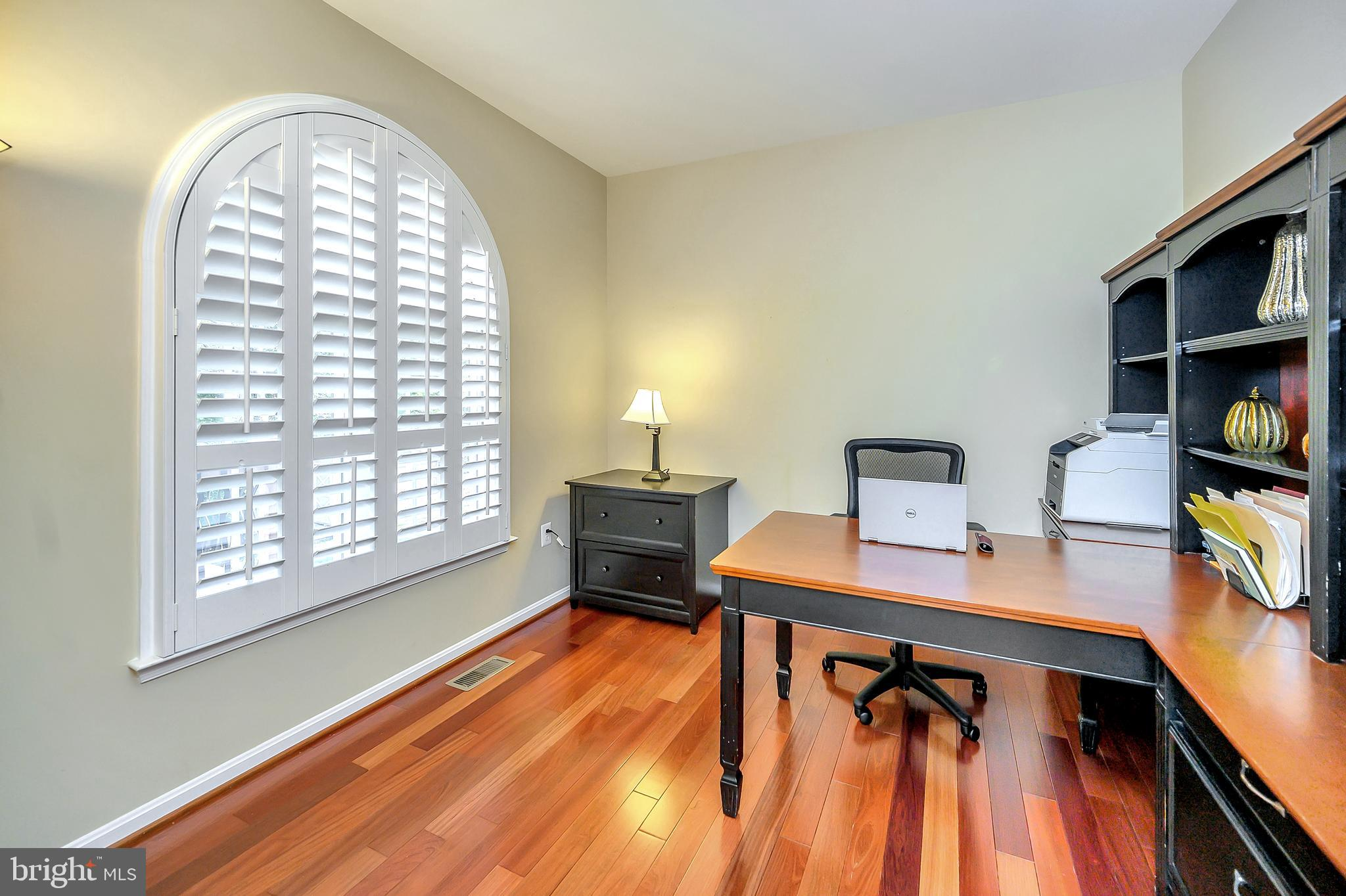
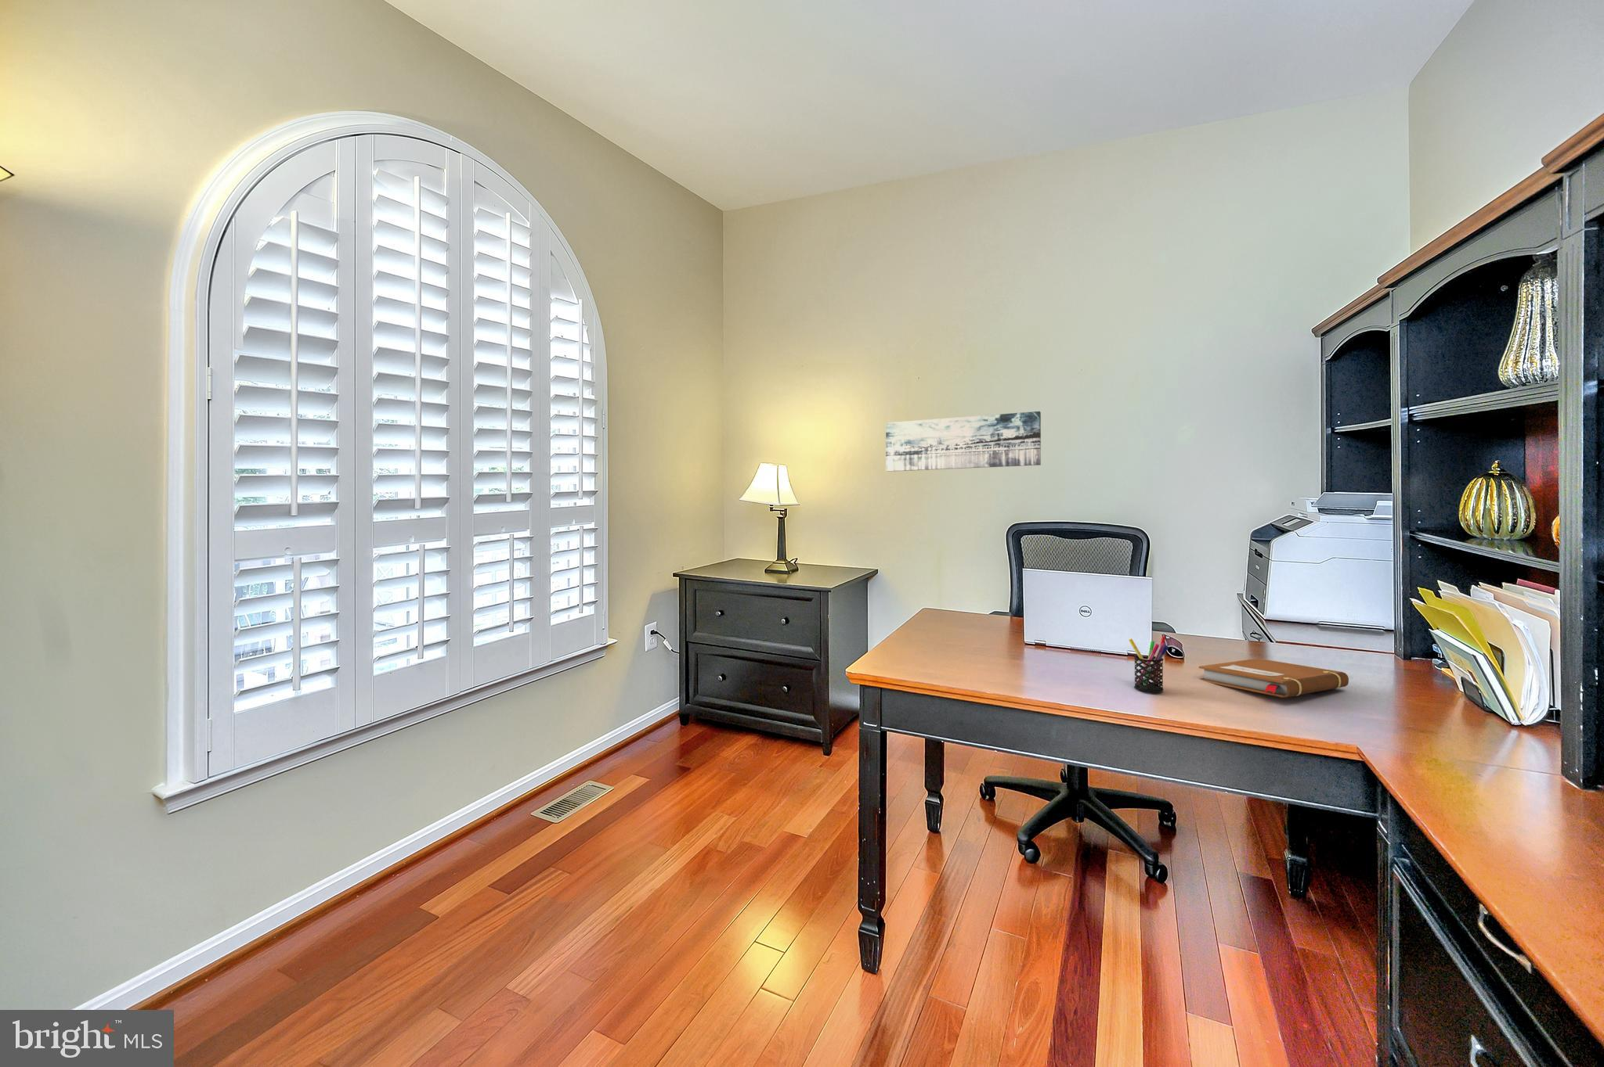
+ notebook (1270, 676)
+ wall art (959, 443)
+ pen holder (1150, 661)
